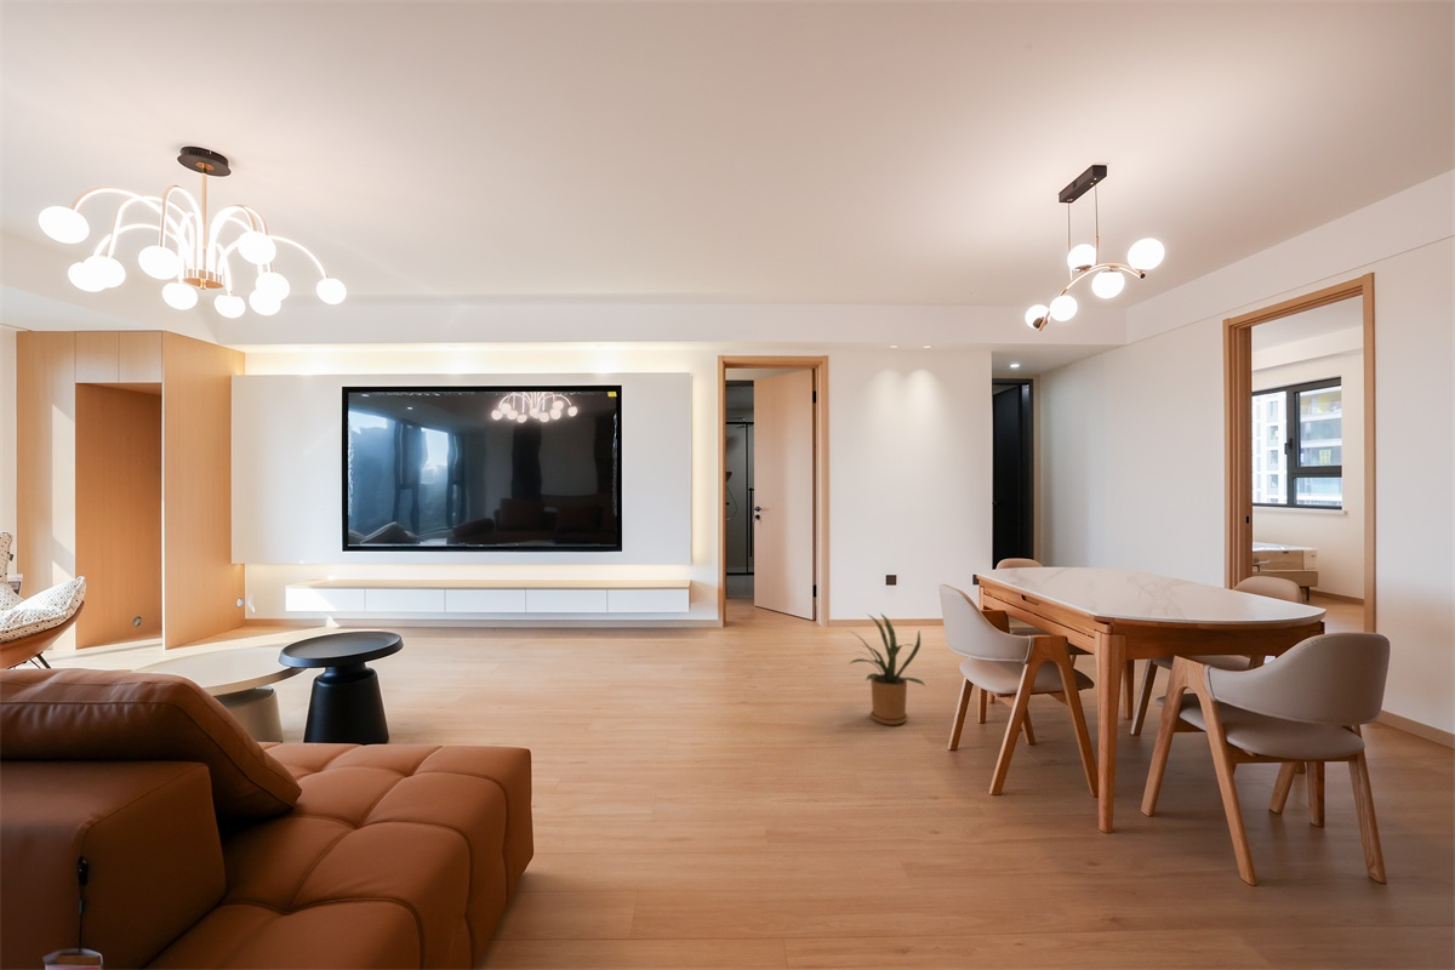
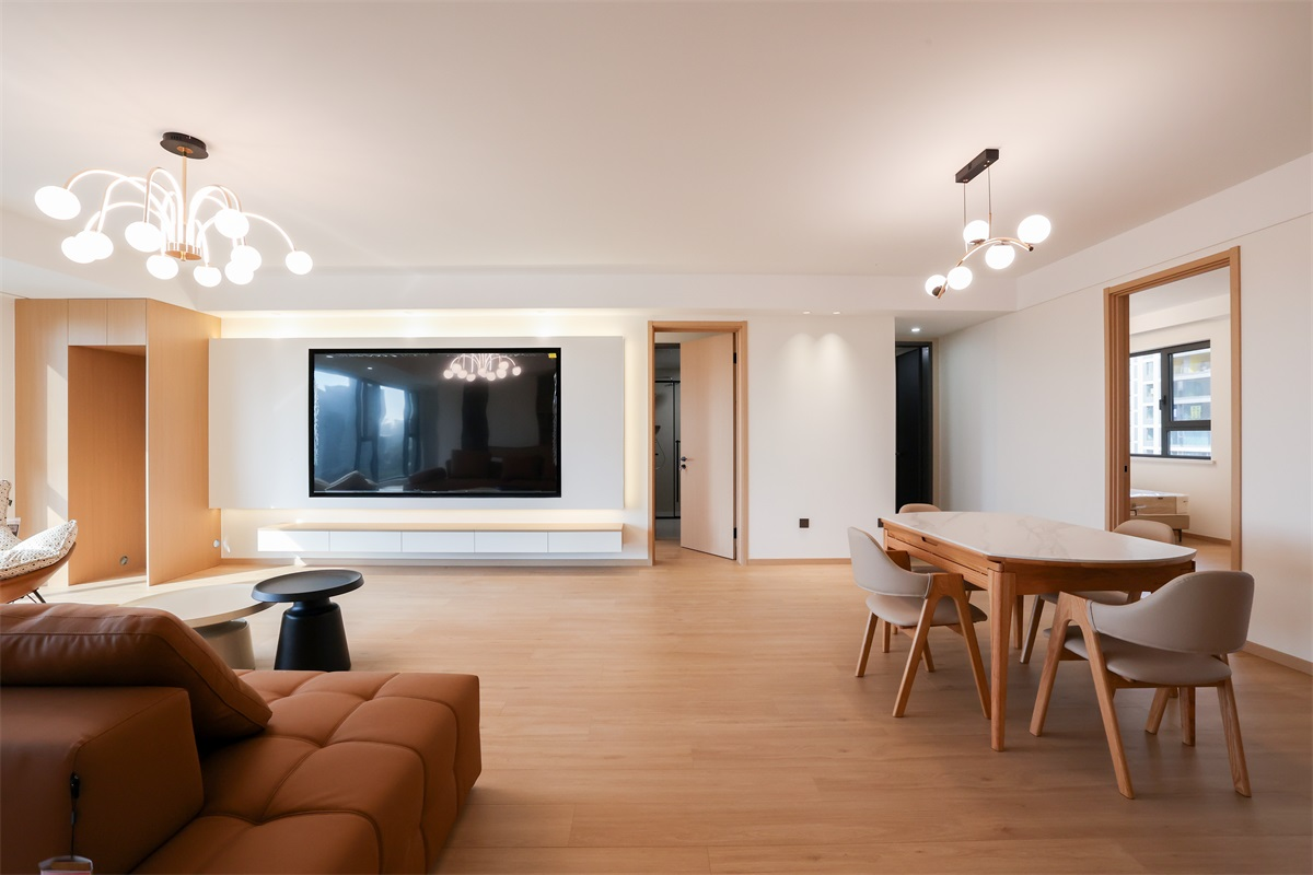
- house plant (883, 669)
